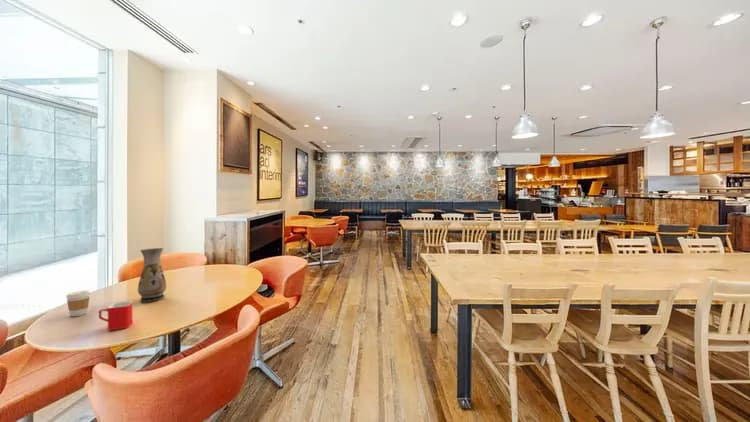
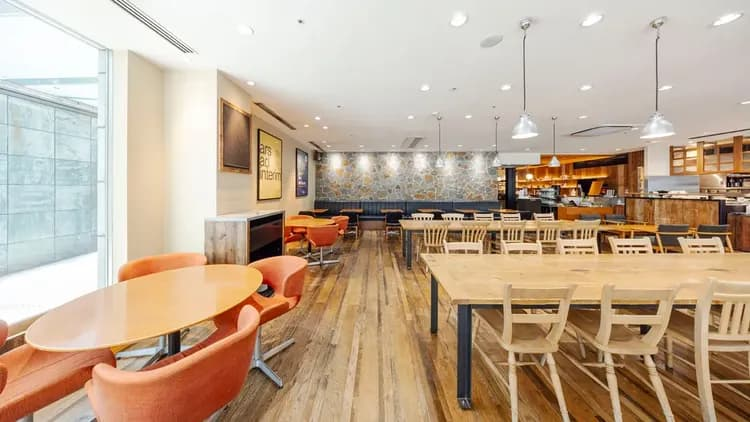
- coffee cup (78, 302)
- vase (152, 274)
- mug (115, 316)
